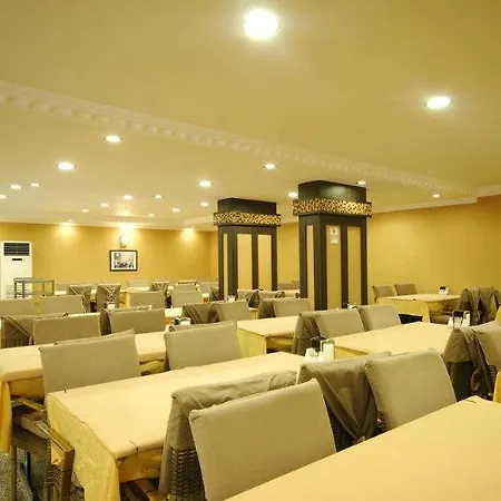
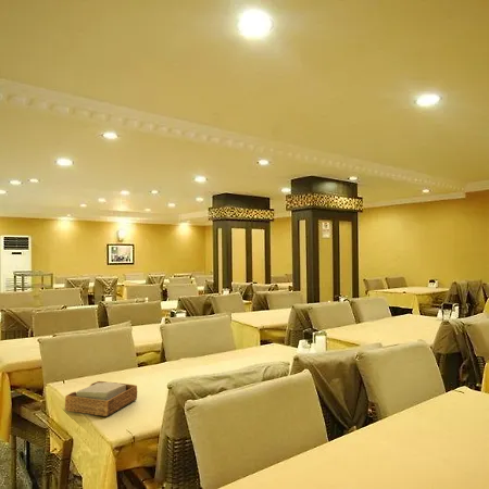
+ napkin holder (102, 394)
